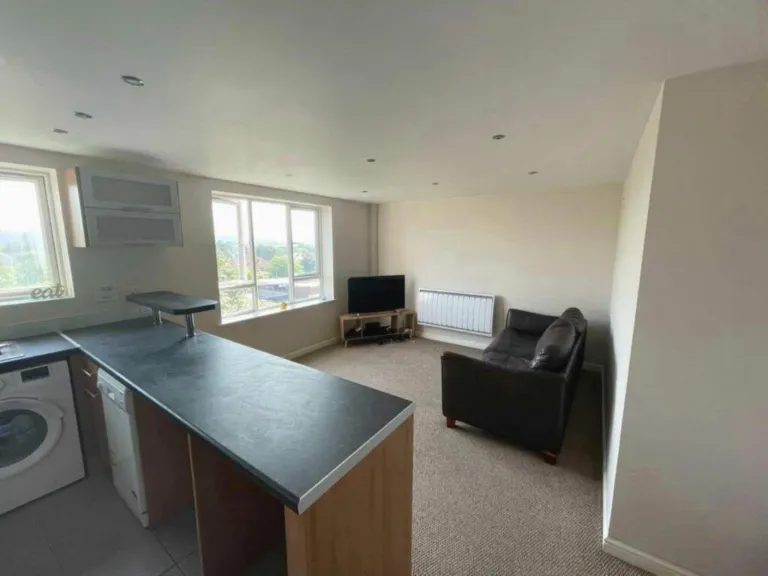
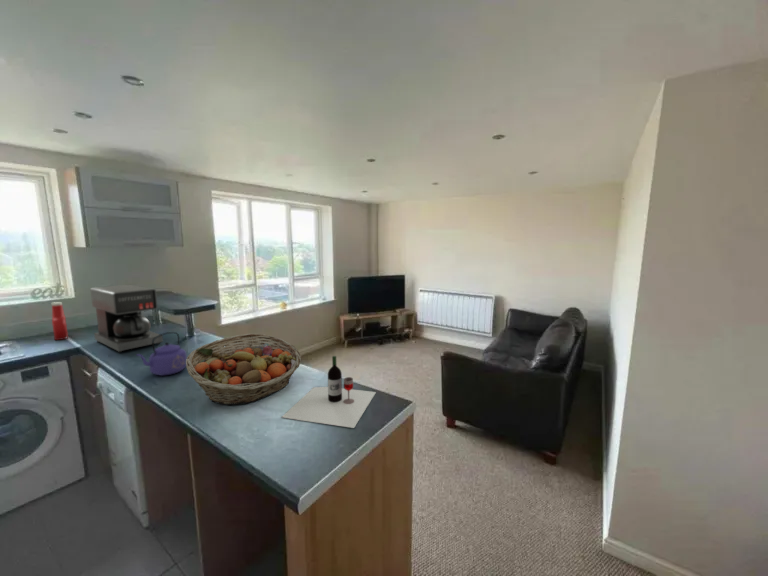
+ kettle (161, 353)
+ soap bottle (59, 320)
+ fruit basket (248, 365)
+ coffee maker (125, 315)
+ wine bottle (332, 381)
